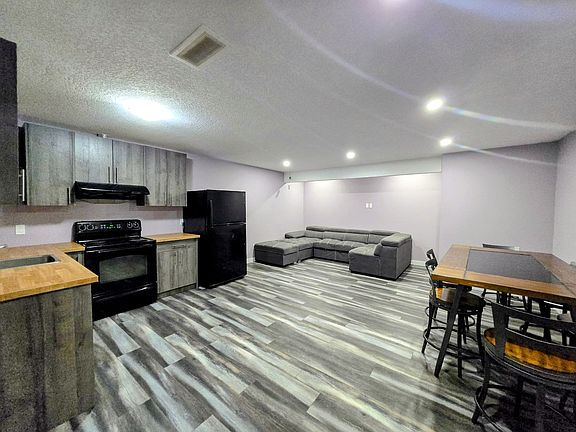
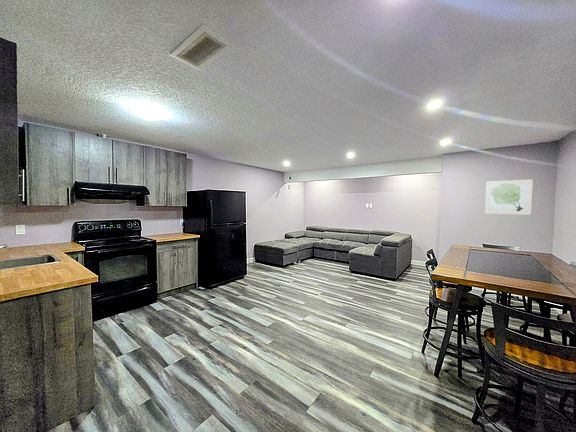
+ wall art (507, 197)
